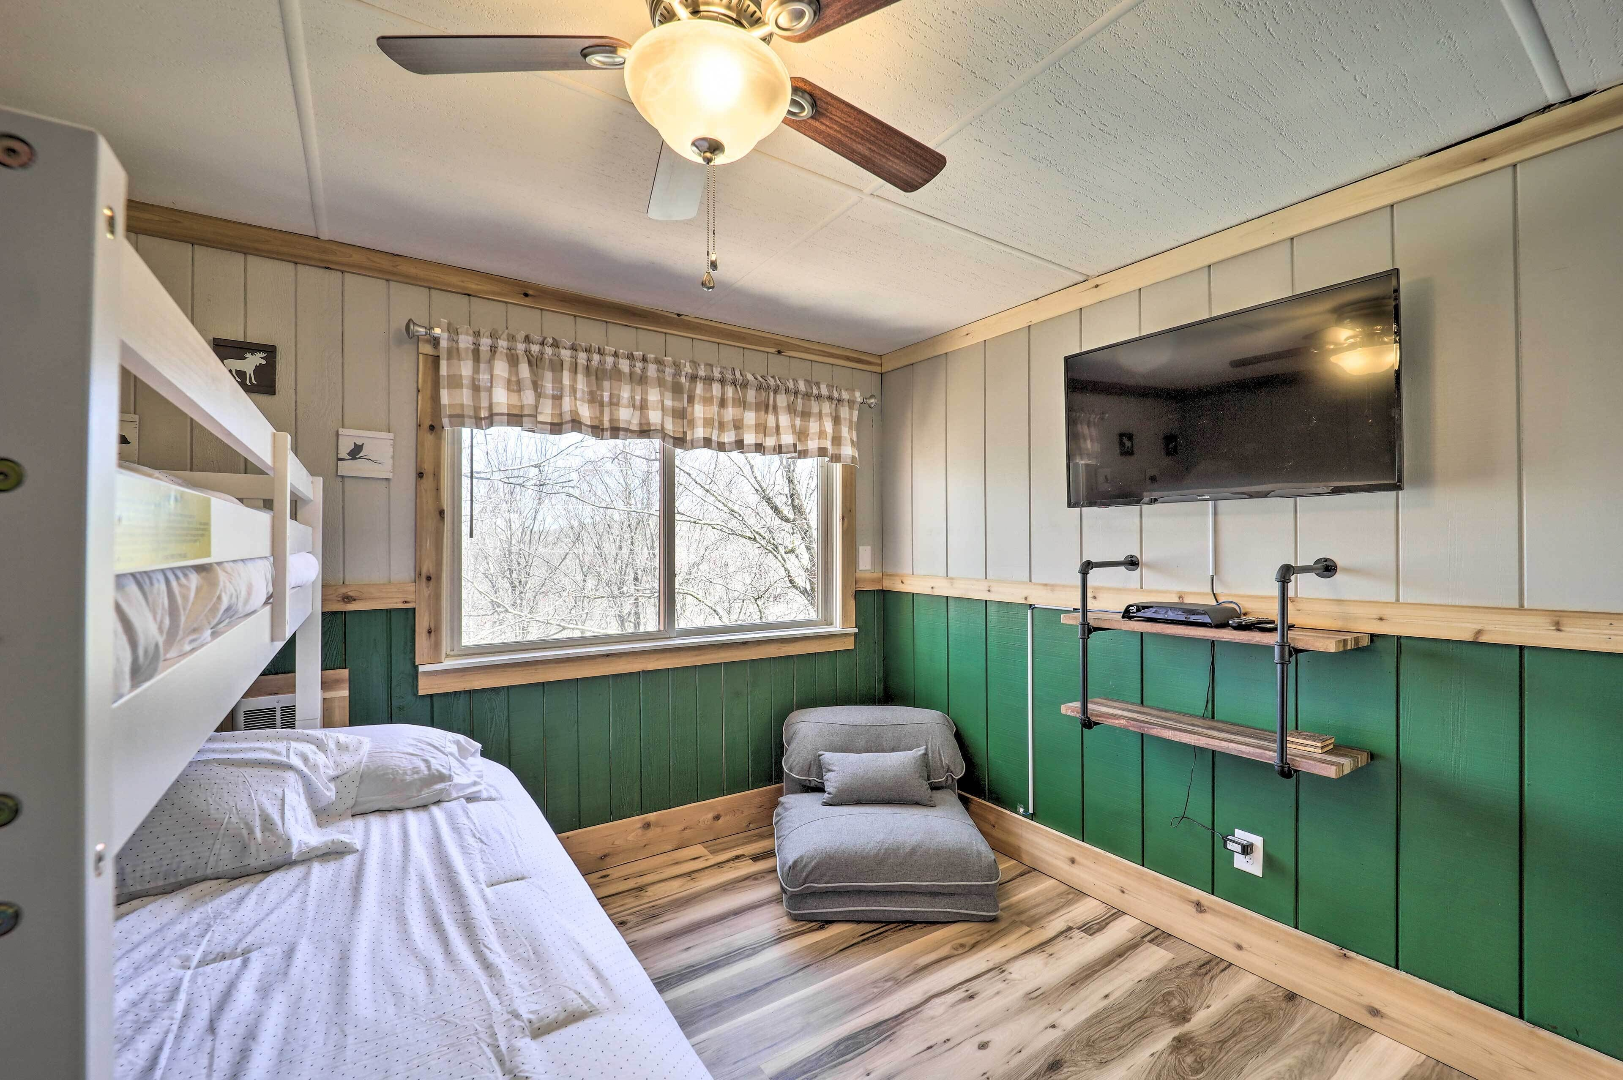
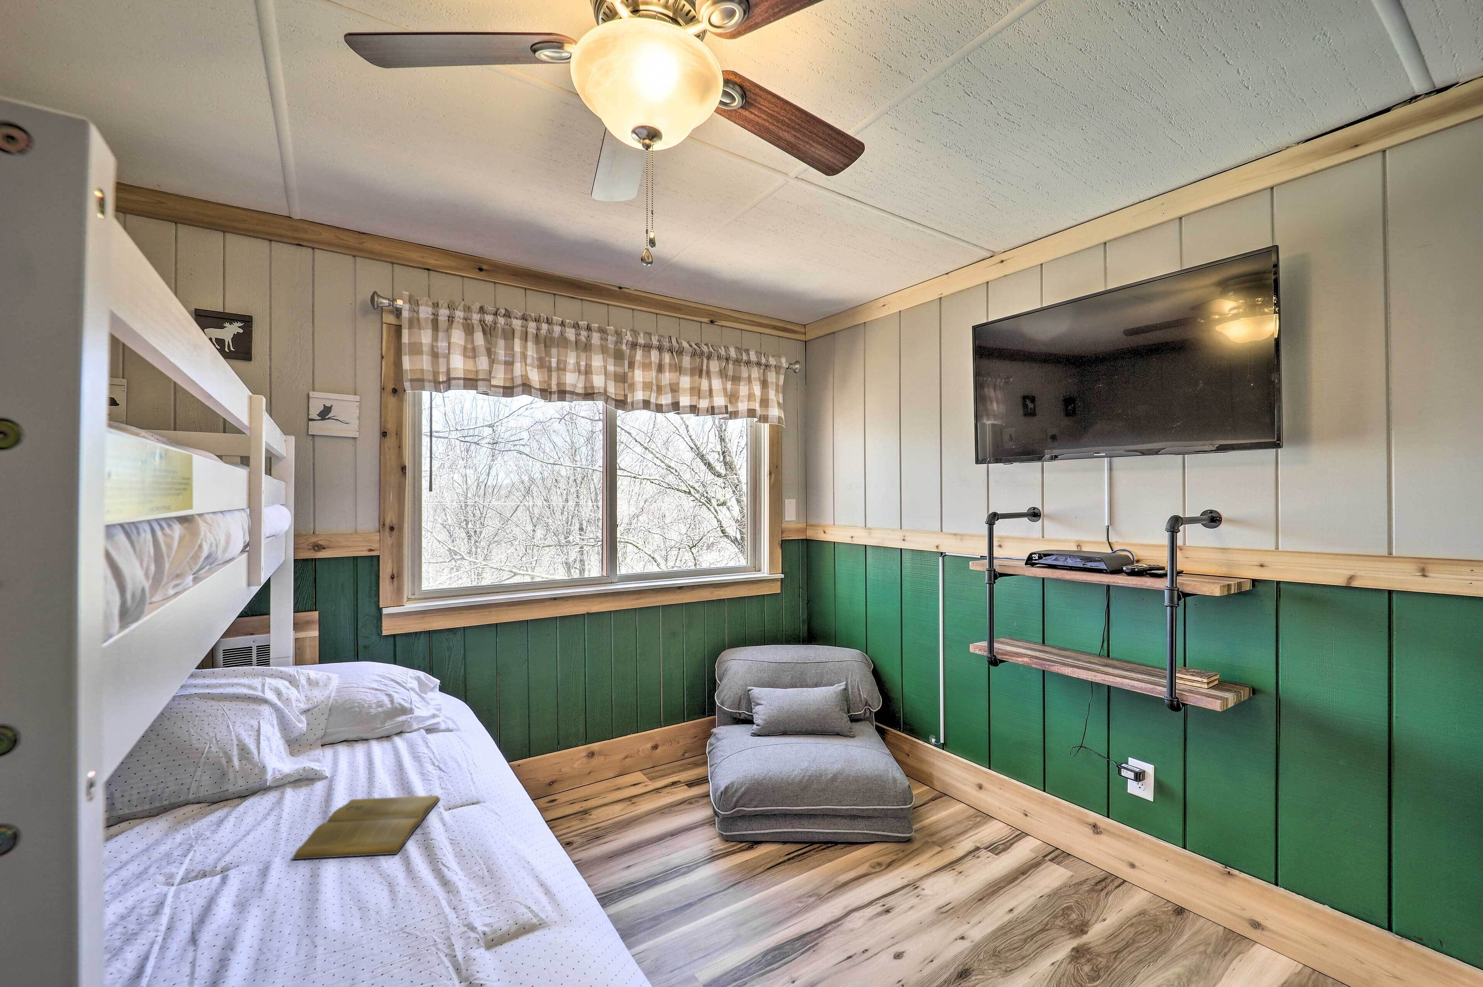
+ book (372, 821)
